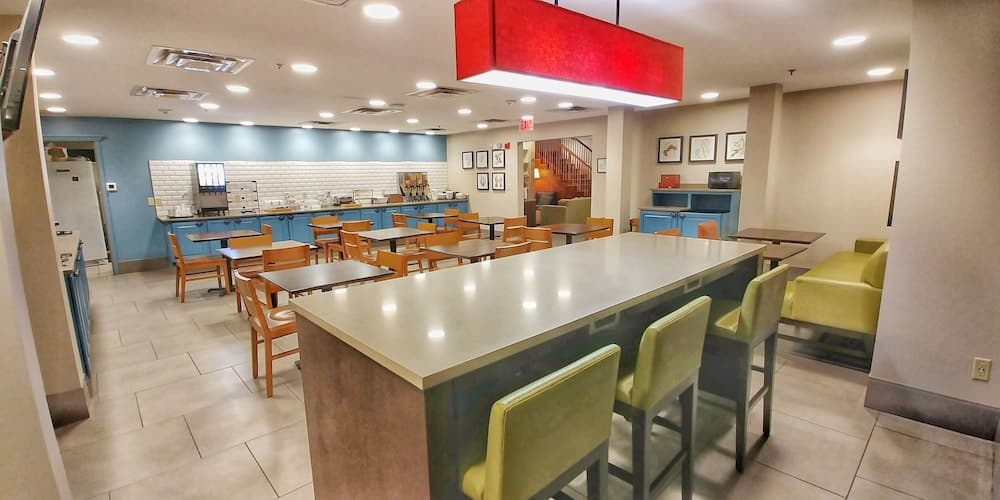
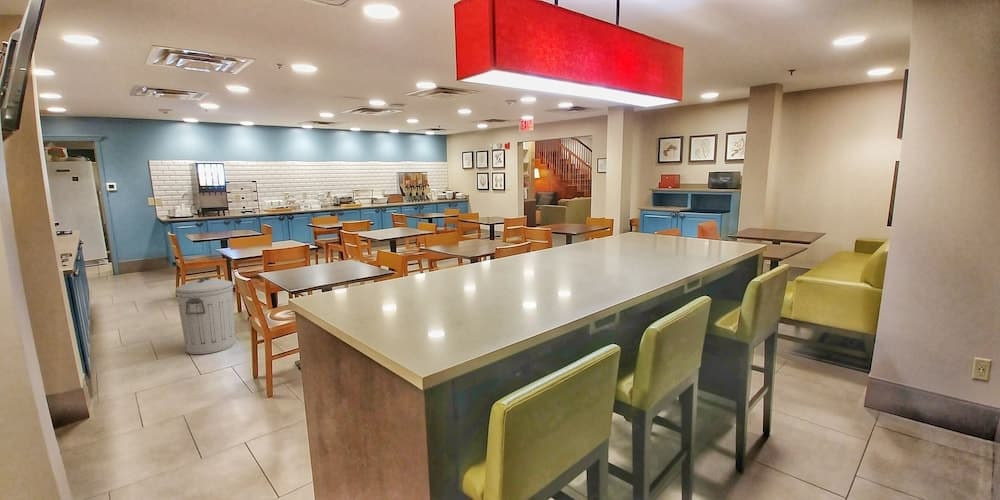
+ trash can (207, 312)
